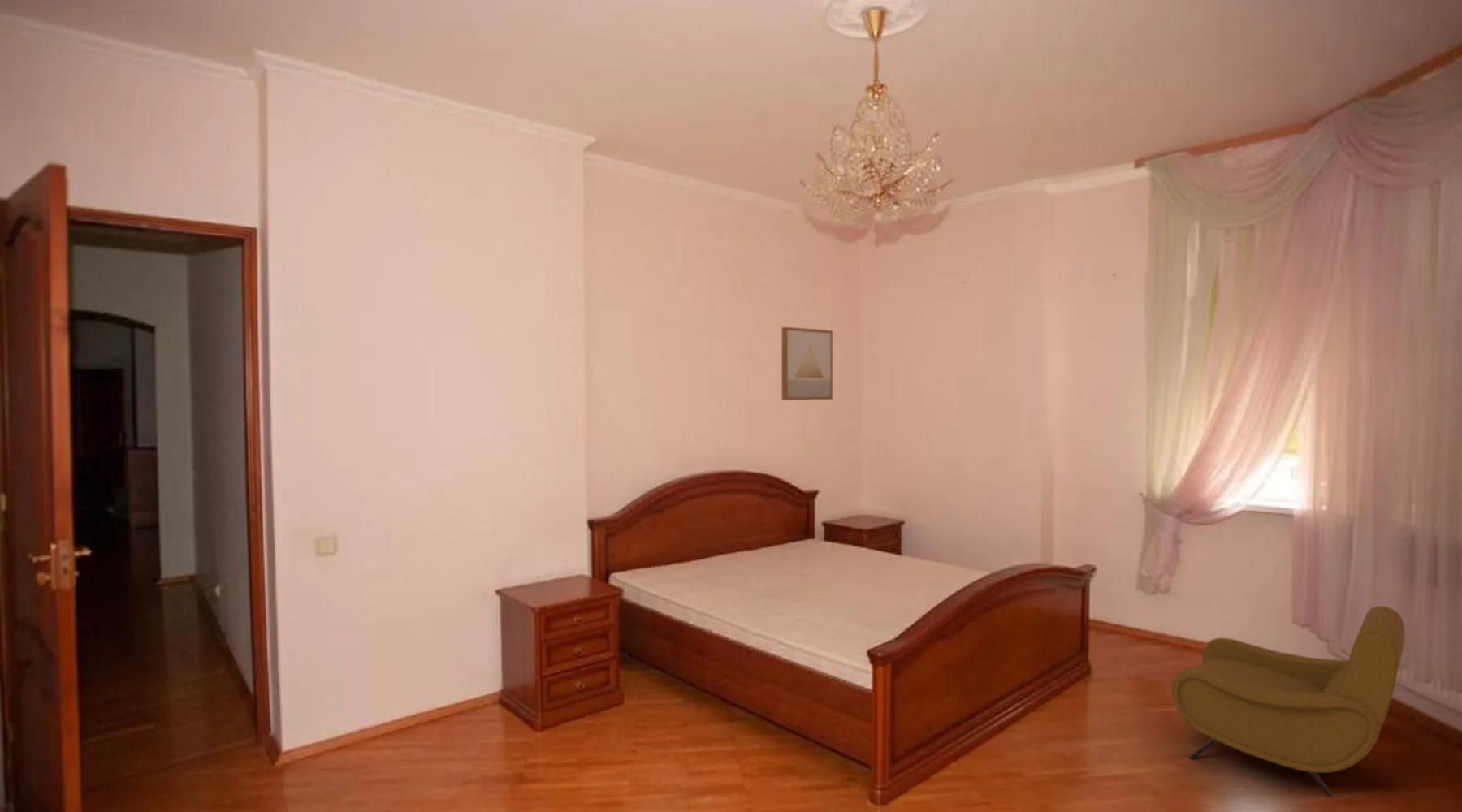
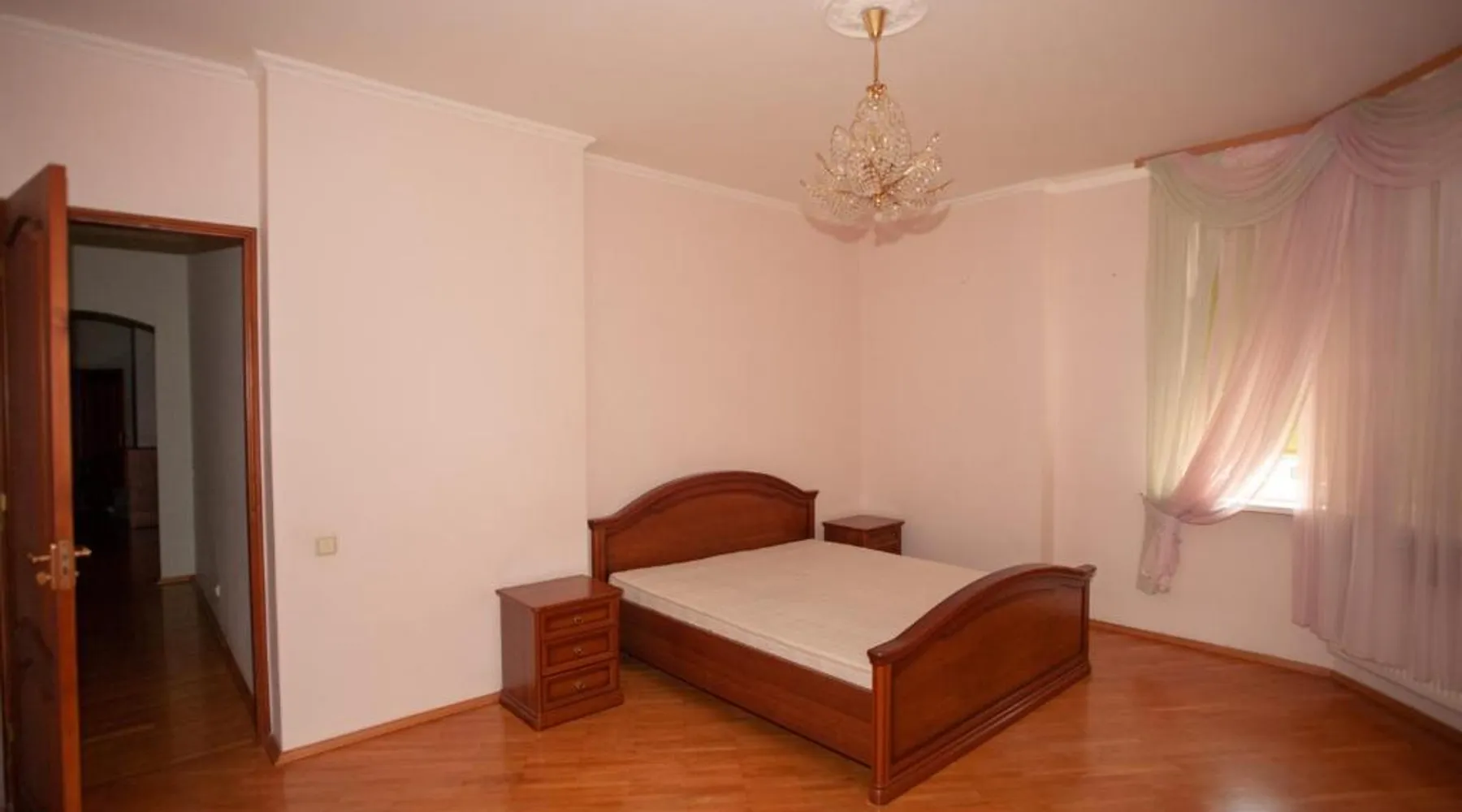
- wall art (807, 364)
- armchair (1278, 681)
